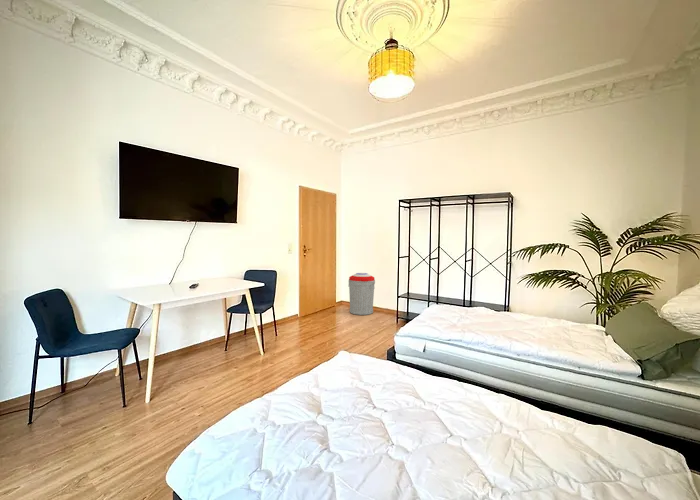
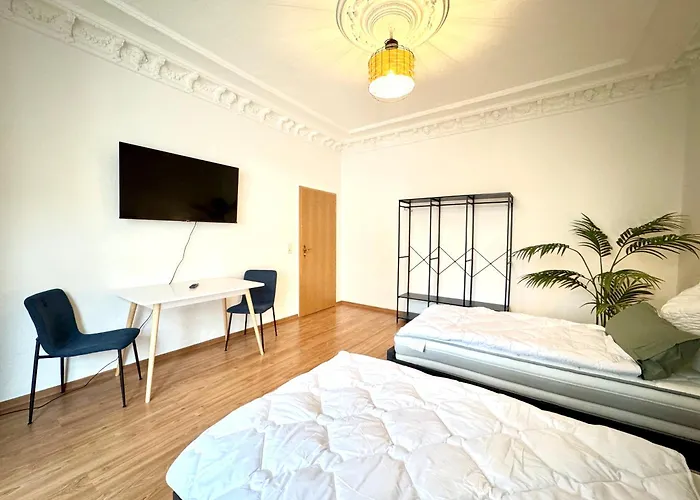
- trash can (361, 292)
